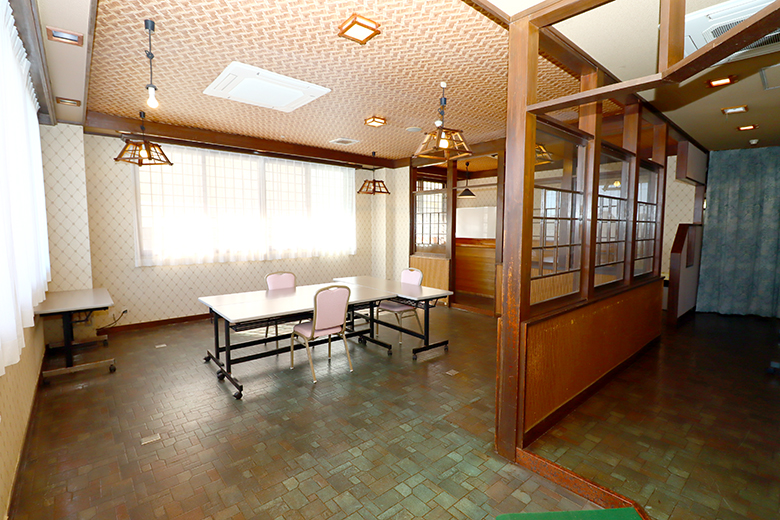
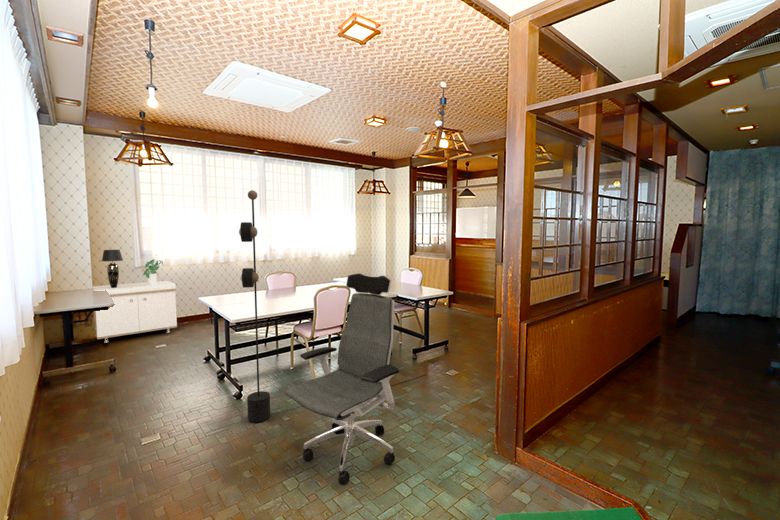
+ storage bench (135, 310)
+ office chair (349, 366)
+ potted plant (152, 271)
+ floor lamp (258, 278)
+ table lamp (112, 268)
